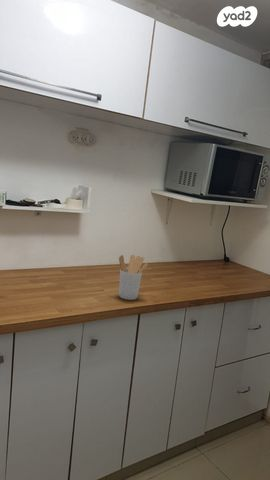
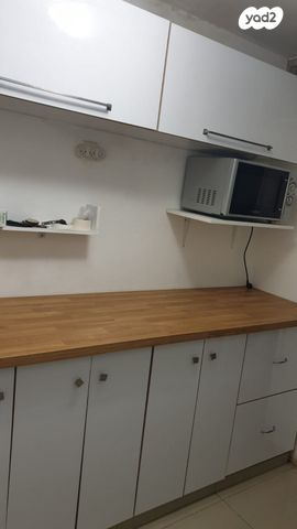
- utensil holder (131, 275)
